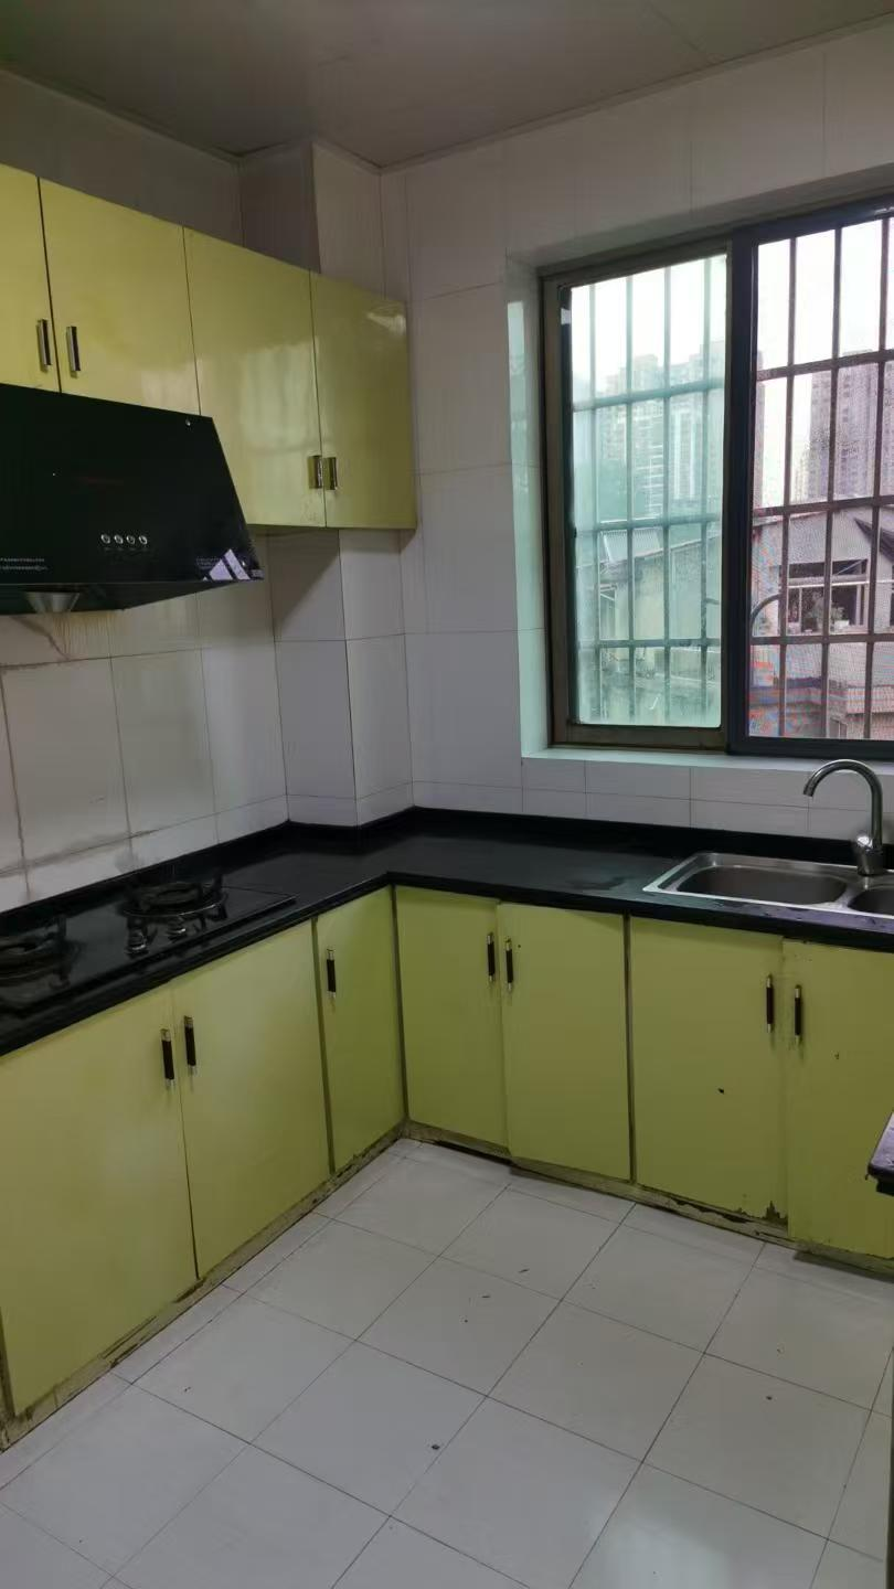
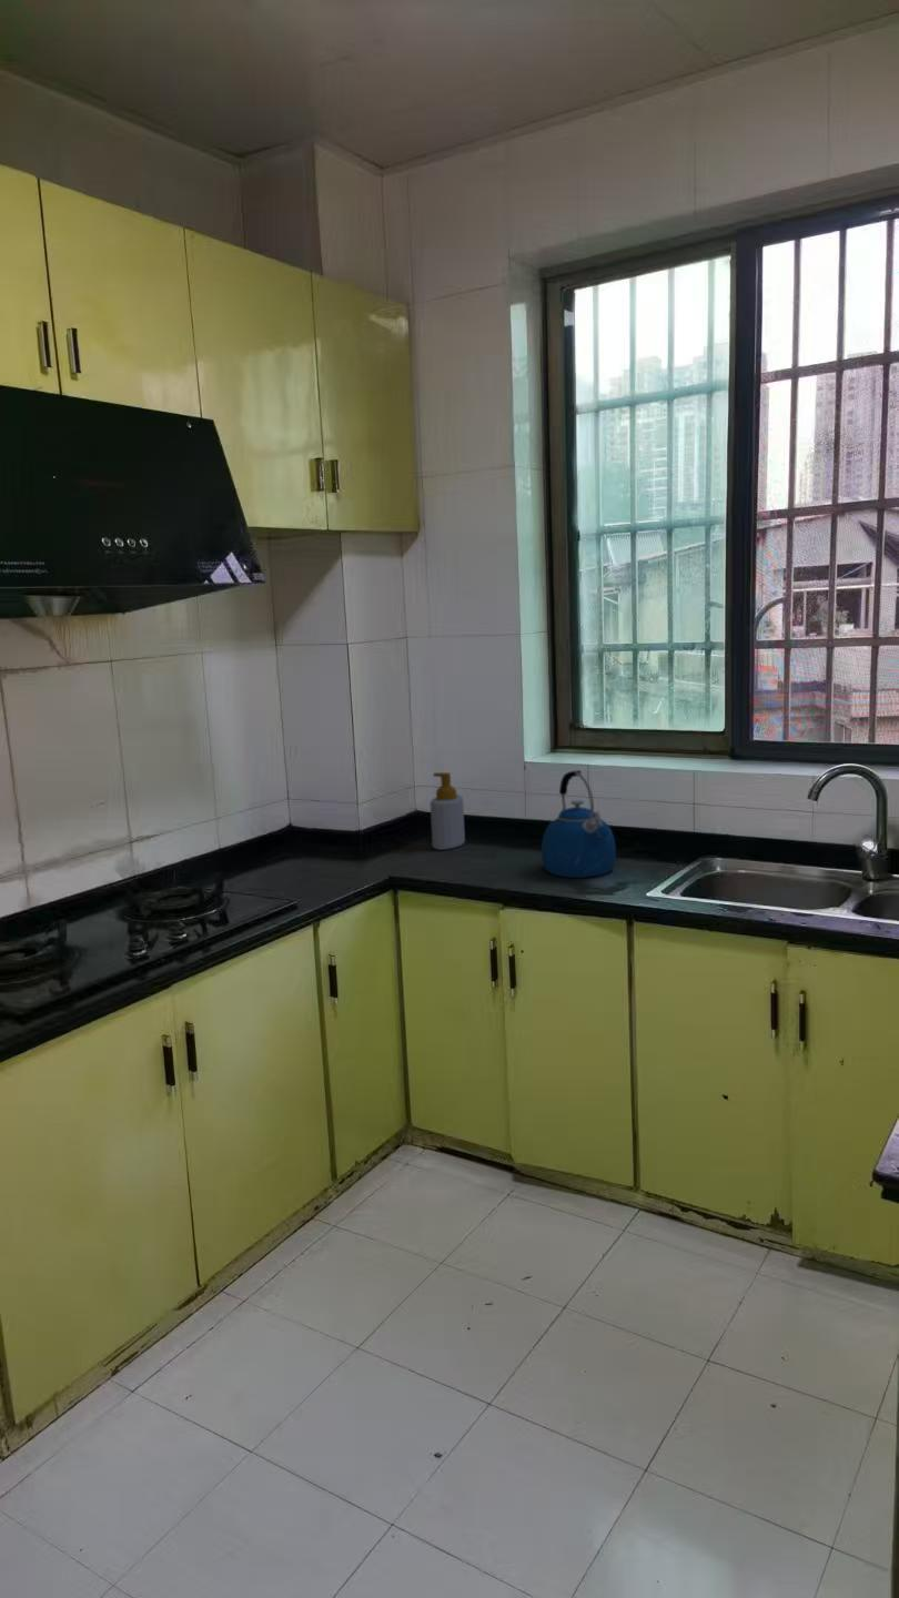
+ kettle (582, 821)
+ soap bottle (446, 809)
